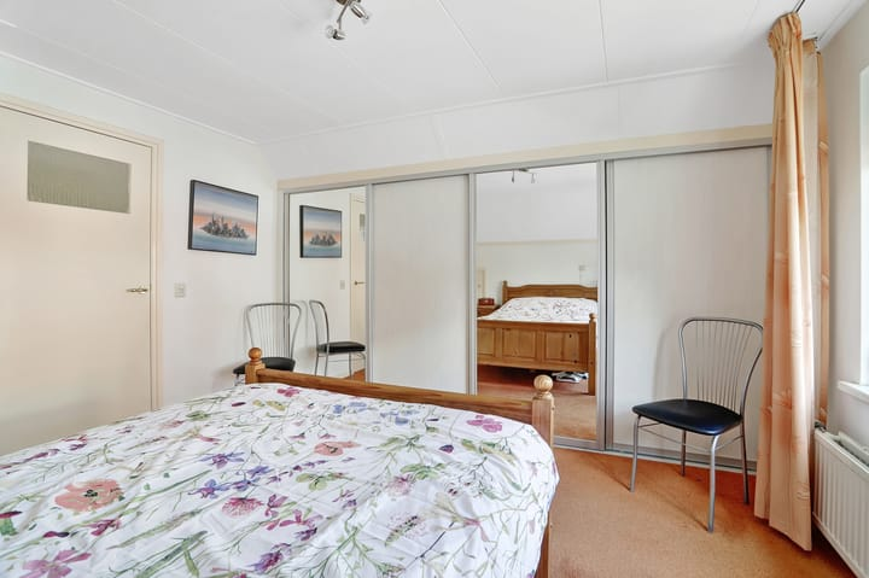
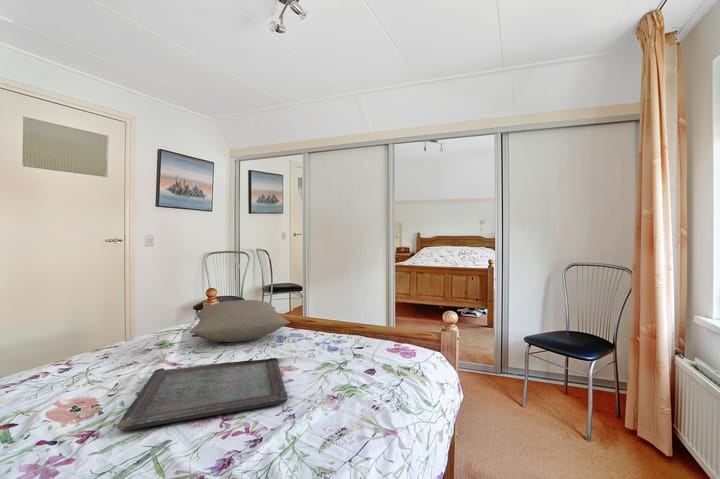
+ serving tray (214, 385)
+ pillow (239, 318)
